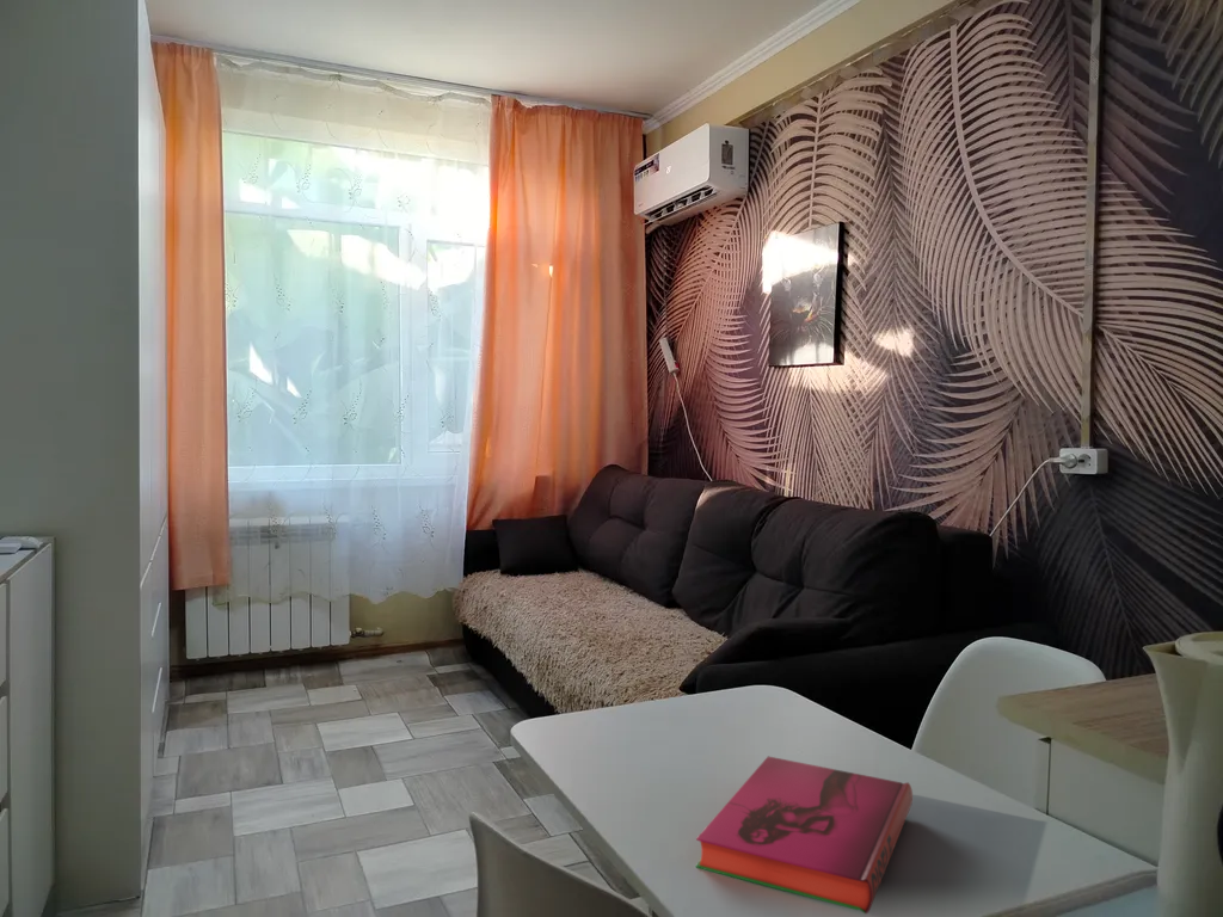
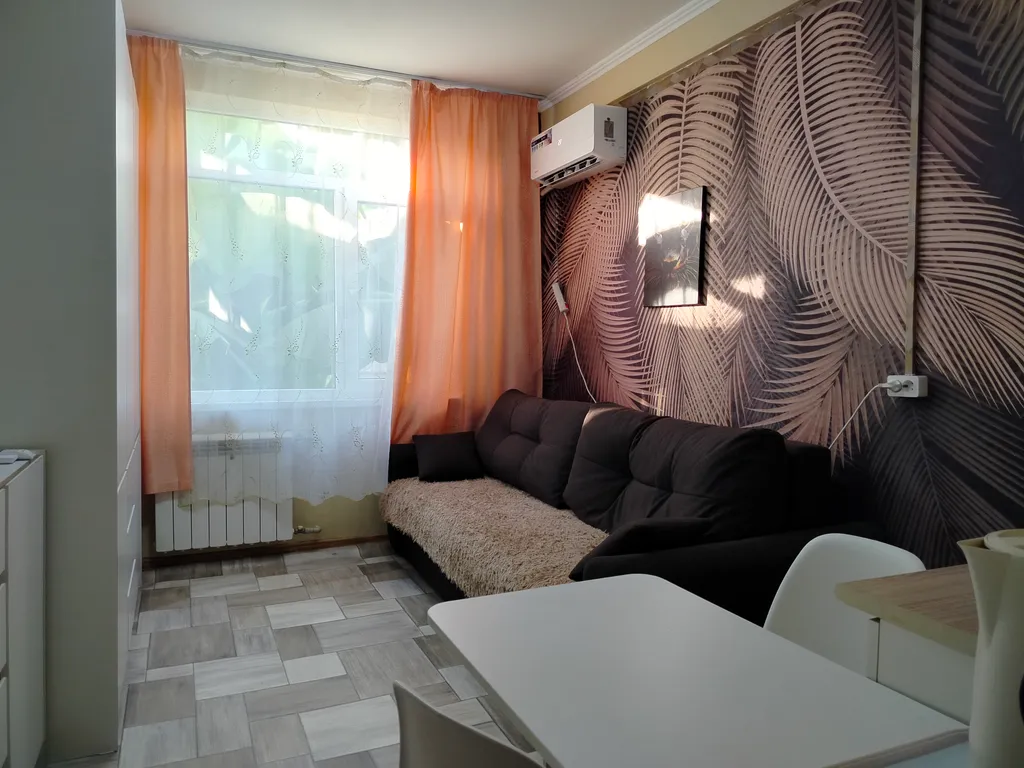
- hardback book (811, 823)
